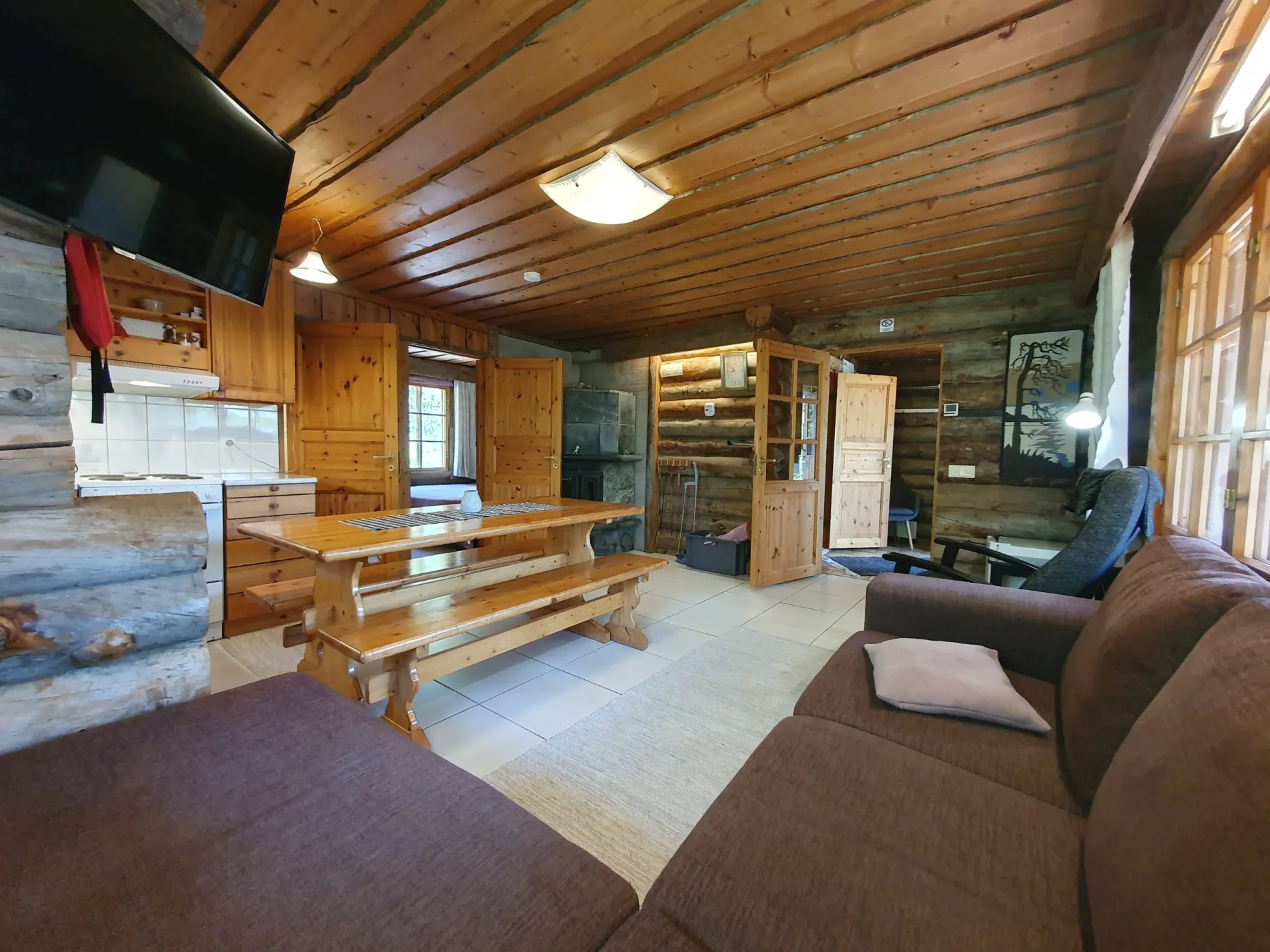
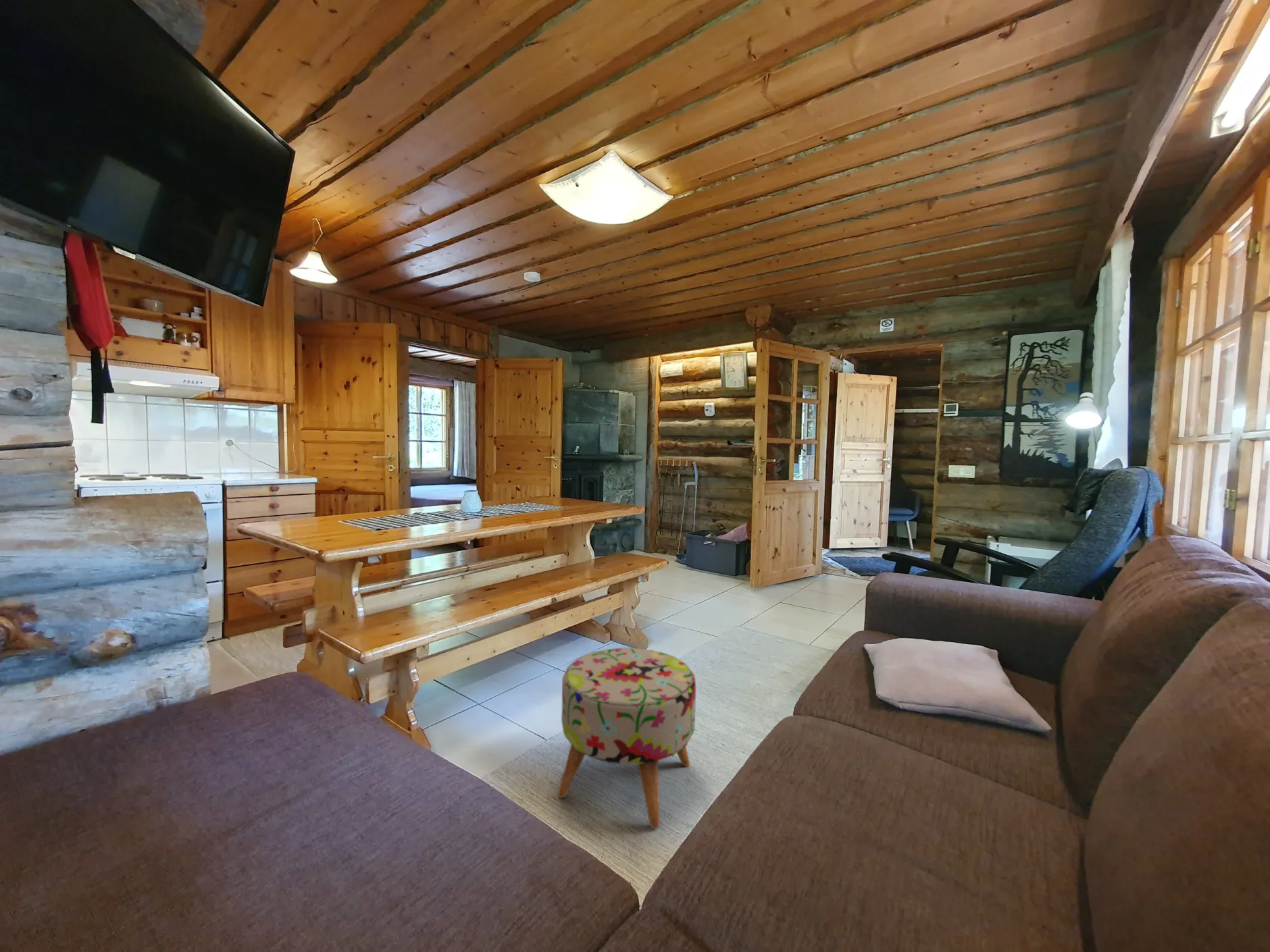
+ ottoman (628, 726)
